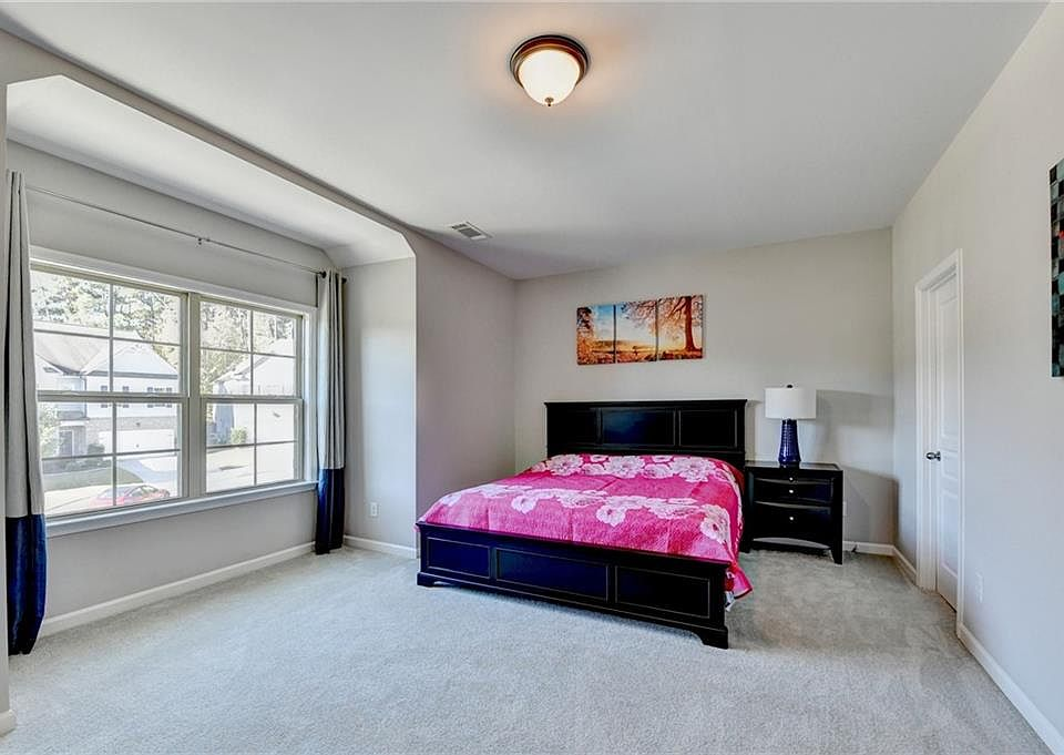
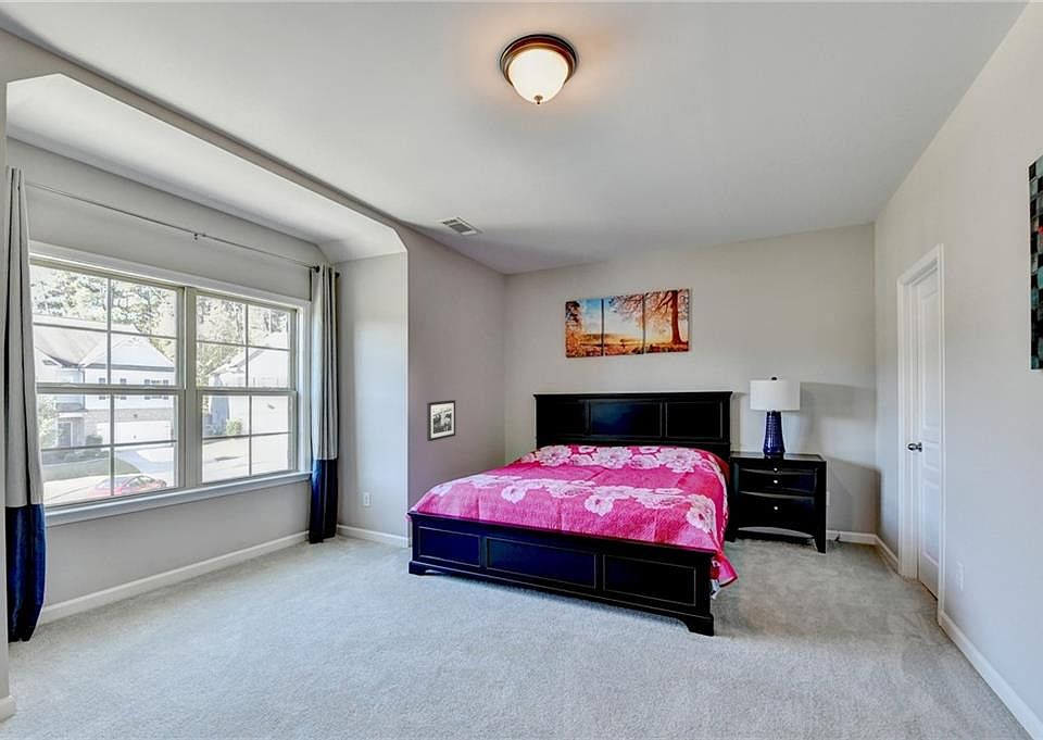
+ picture frame (441, 419)
